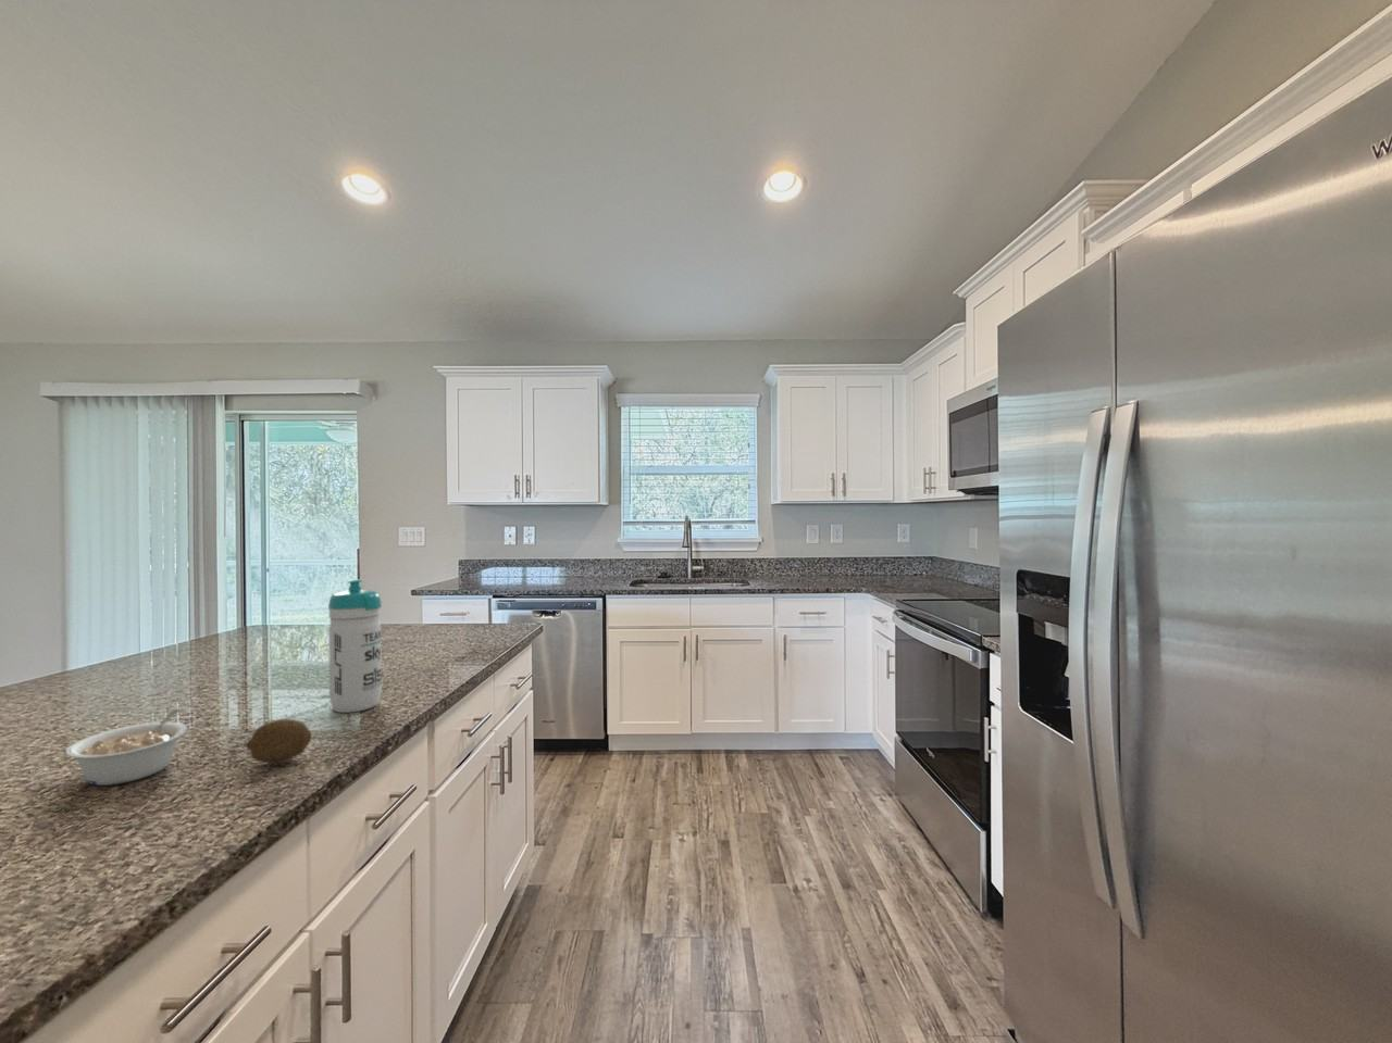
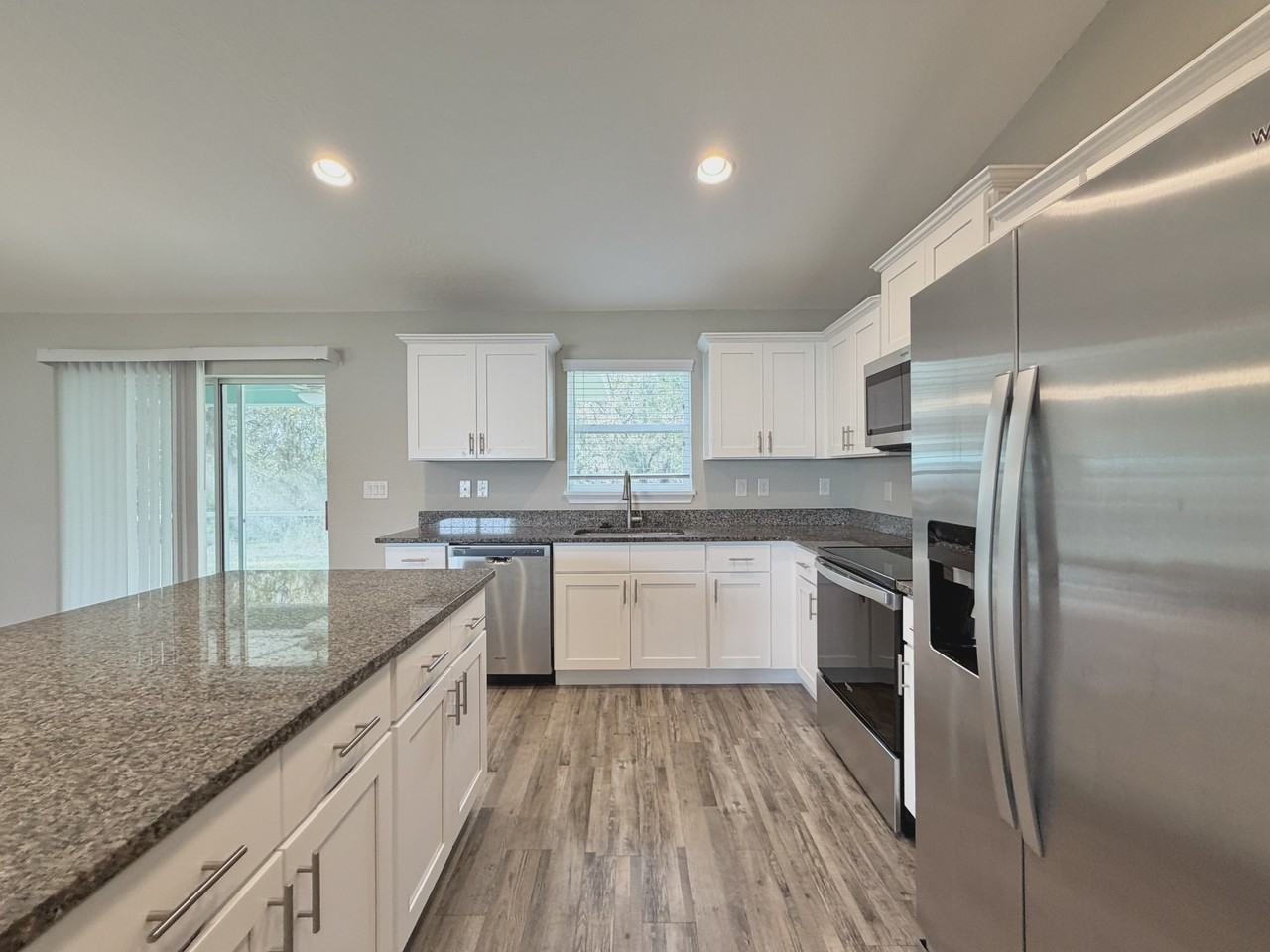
- legume (129, 749)
- water bottle (354, 642)
- fruit (279, 740)
